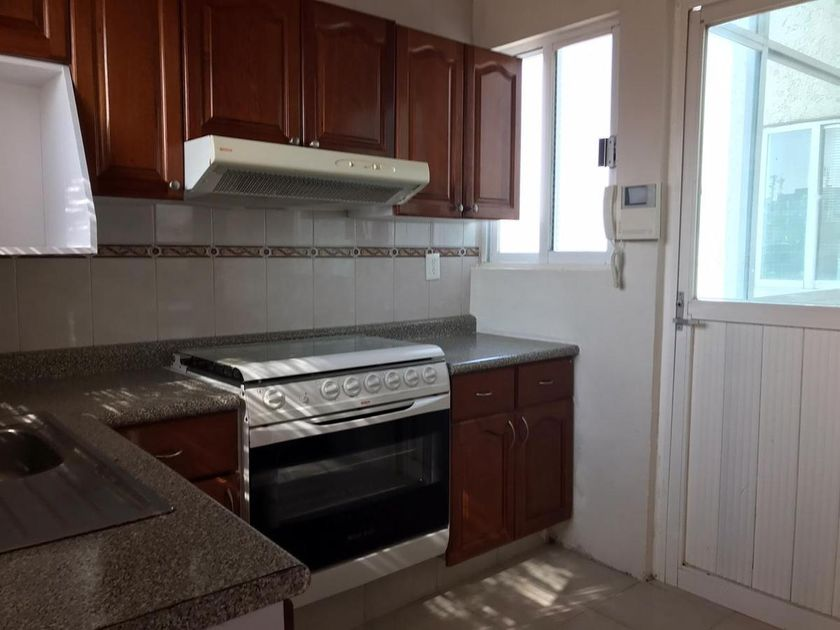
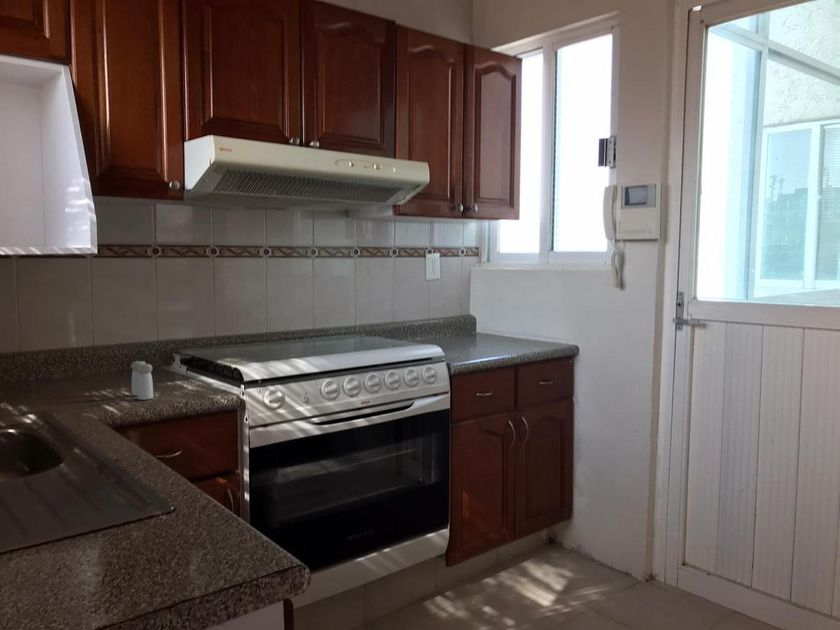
+ salt and pepper shaker (141, 379)
